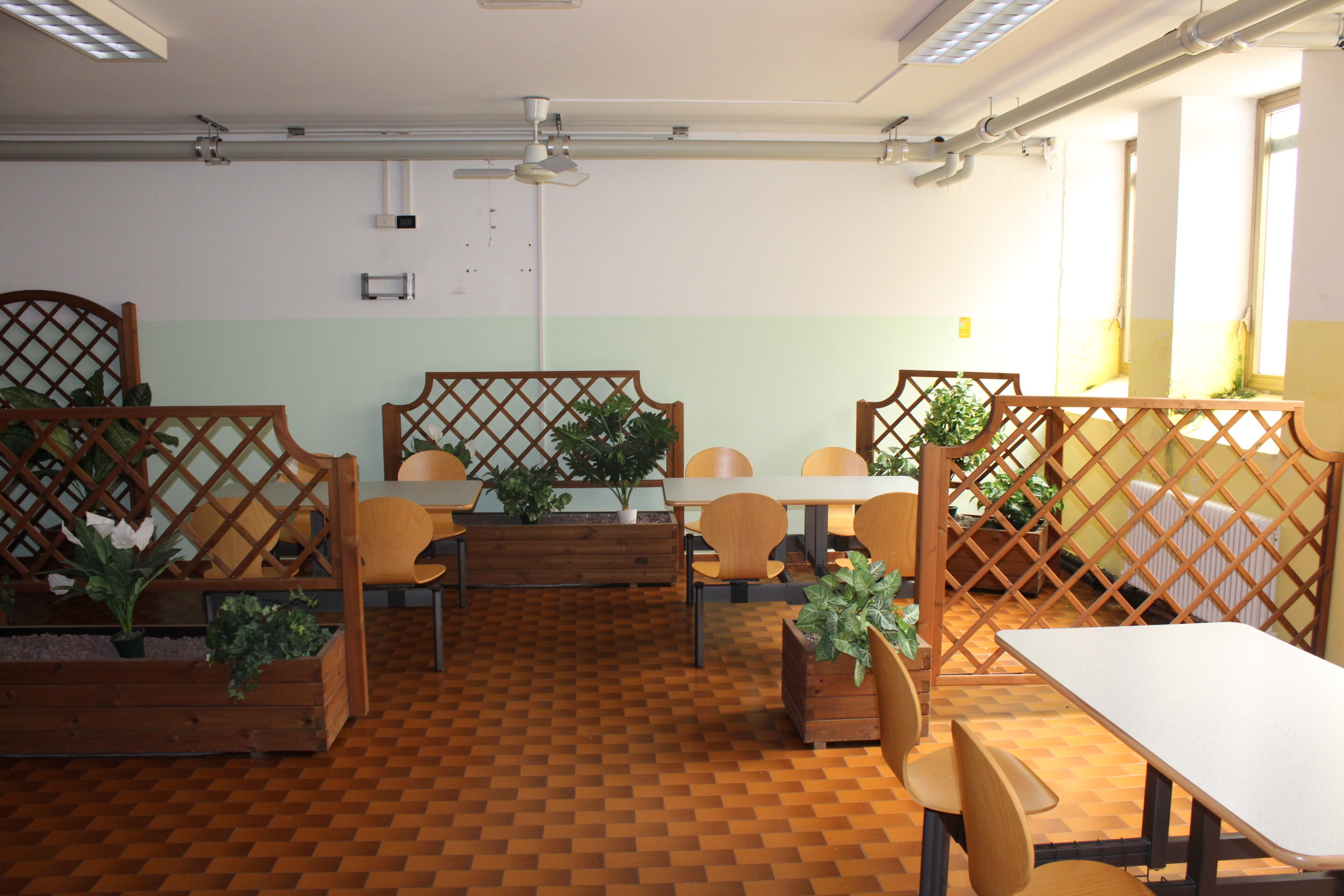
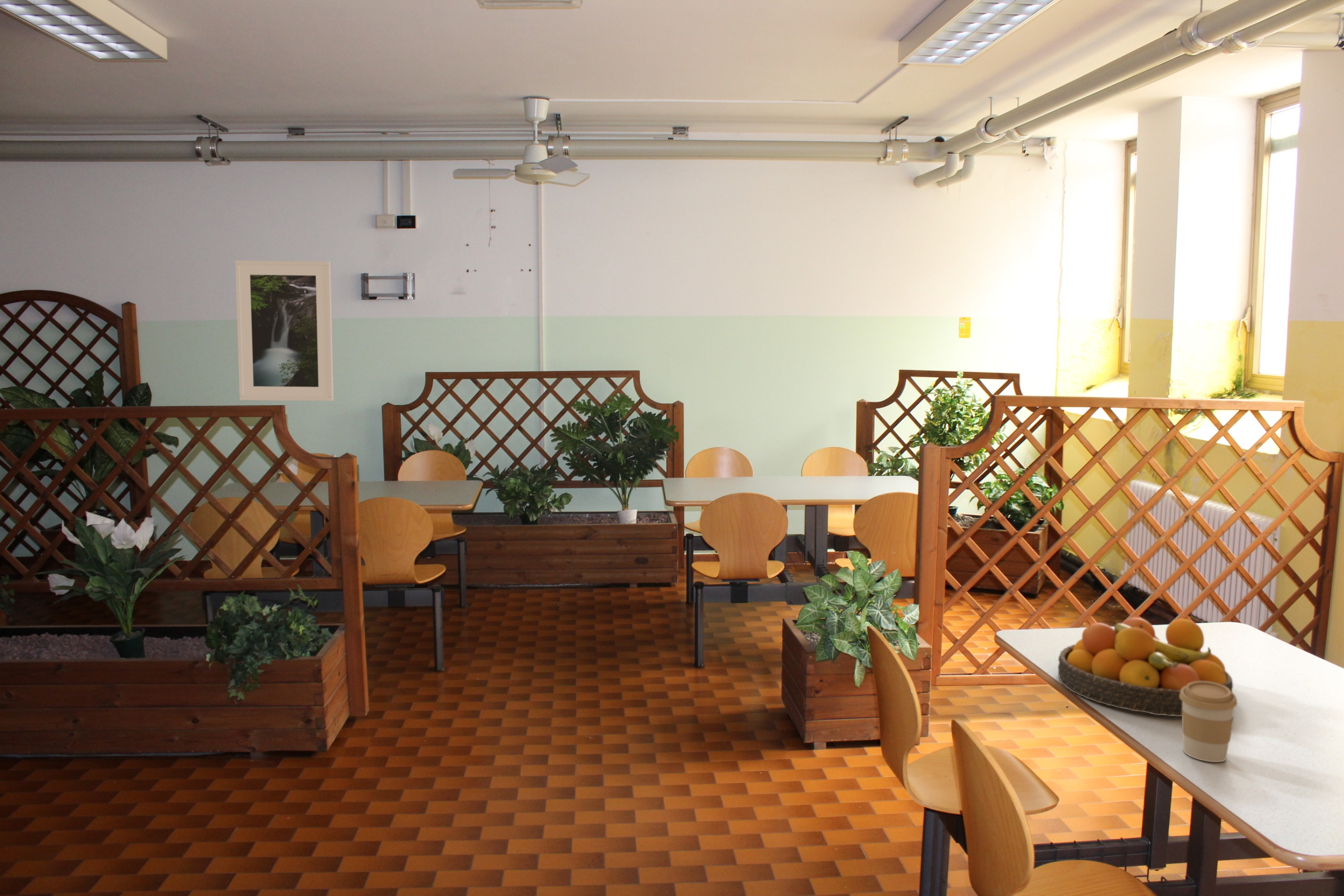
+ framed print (285, 331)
+ coffee cup (1206, 721)
+ fruit bowl (1143, 654)
